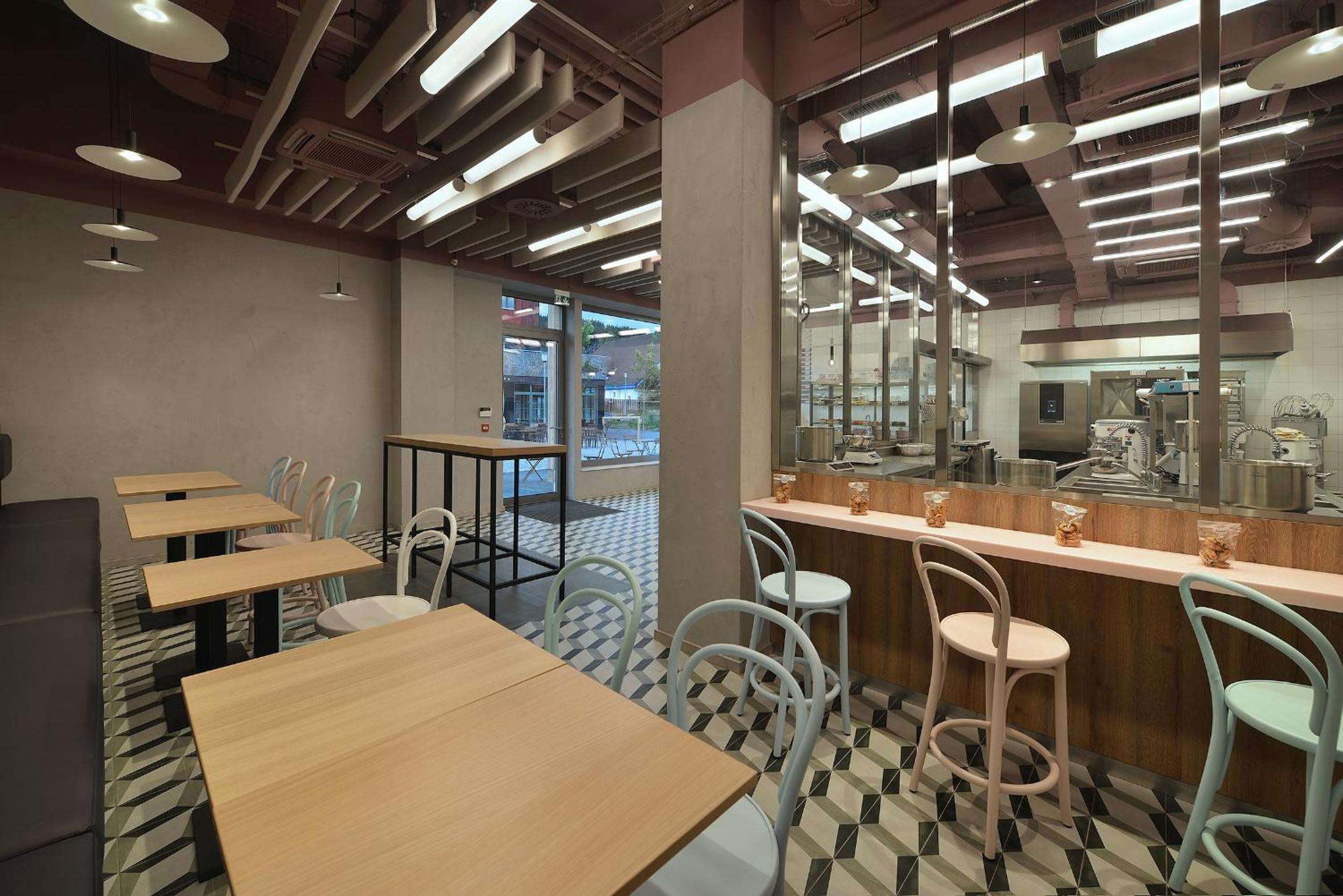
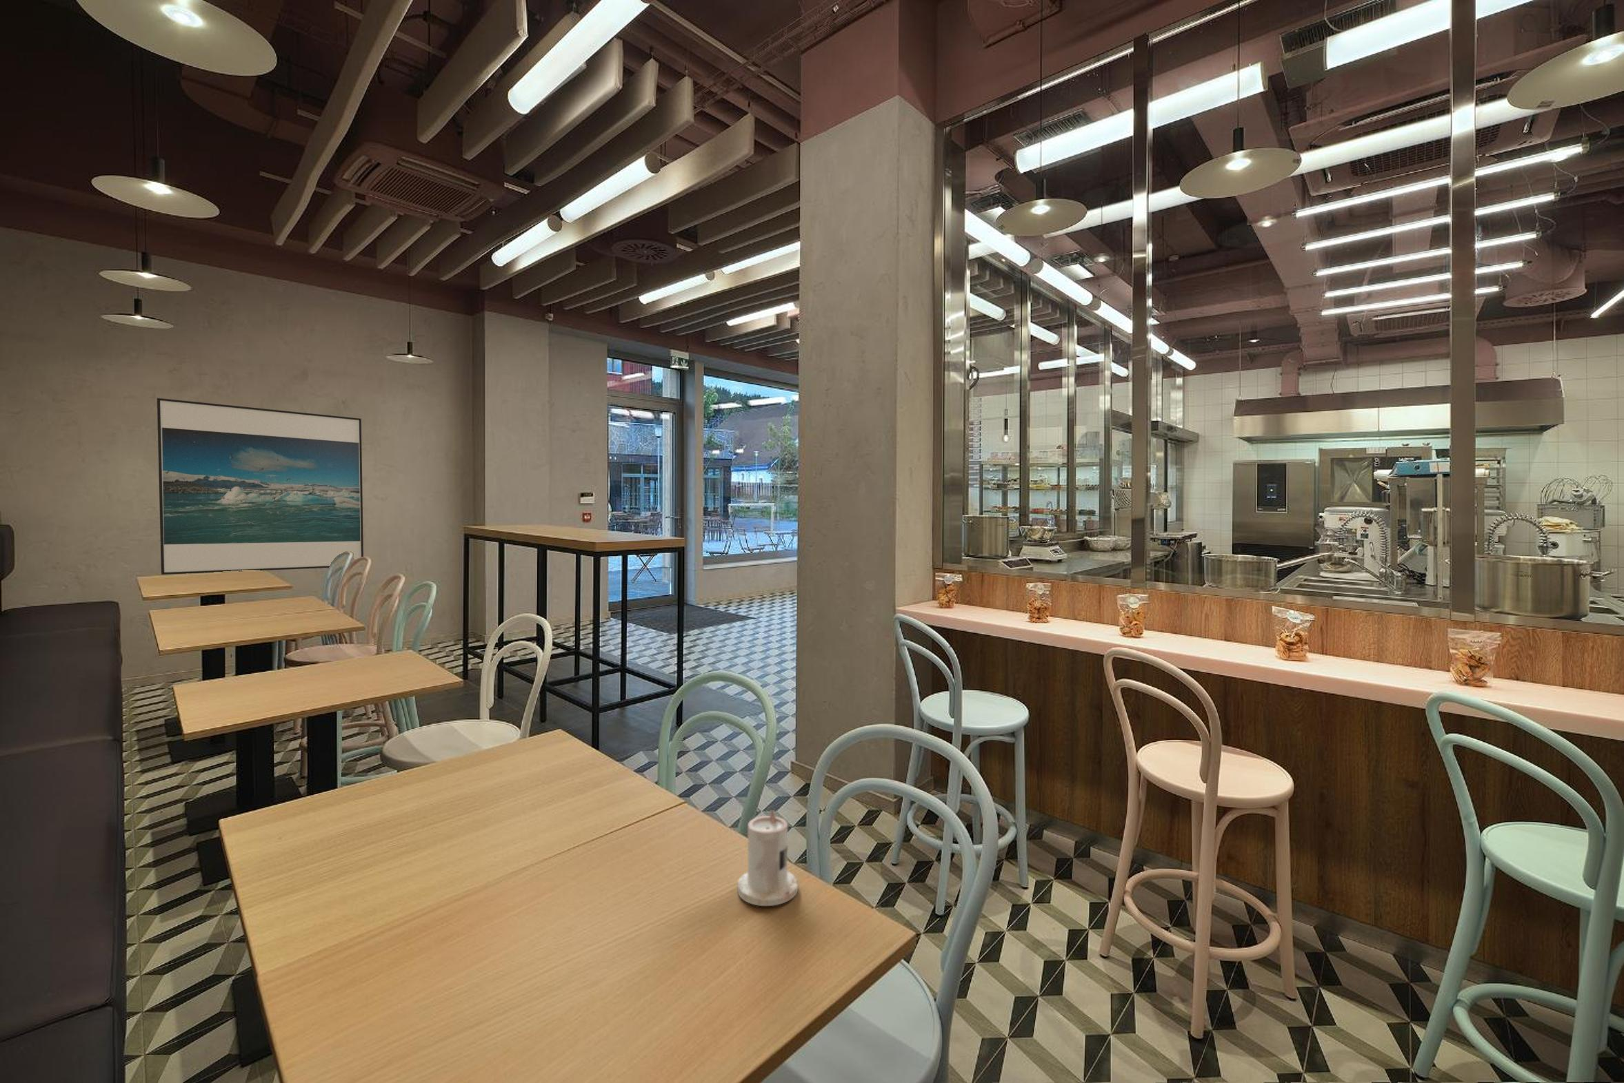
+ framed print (270, 490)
+ candle (768, 852)
